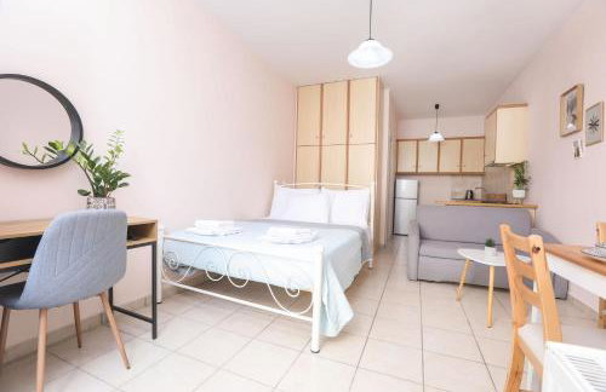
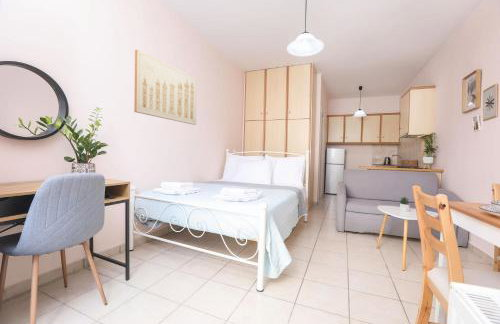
+ wall art (170, 93)
